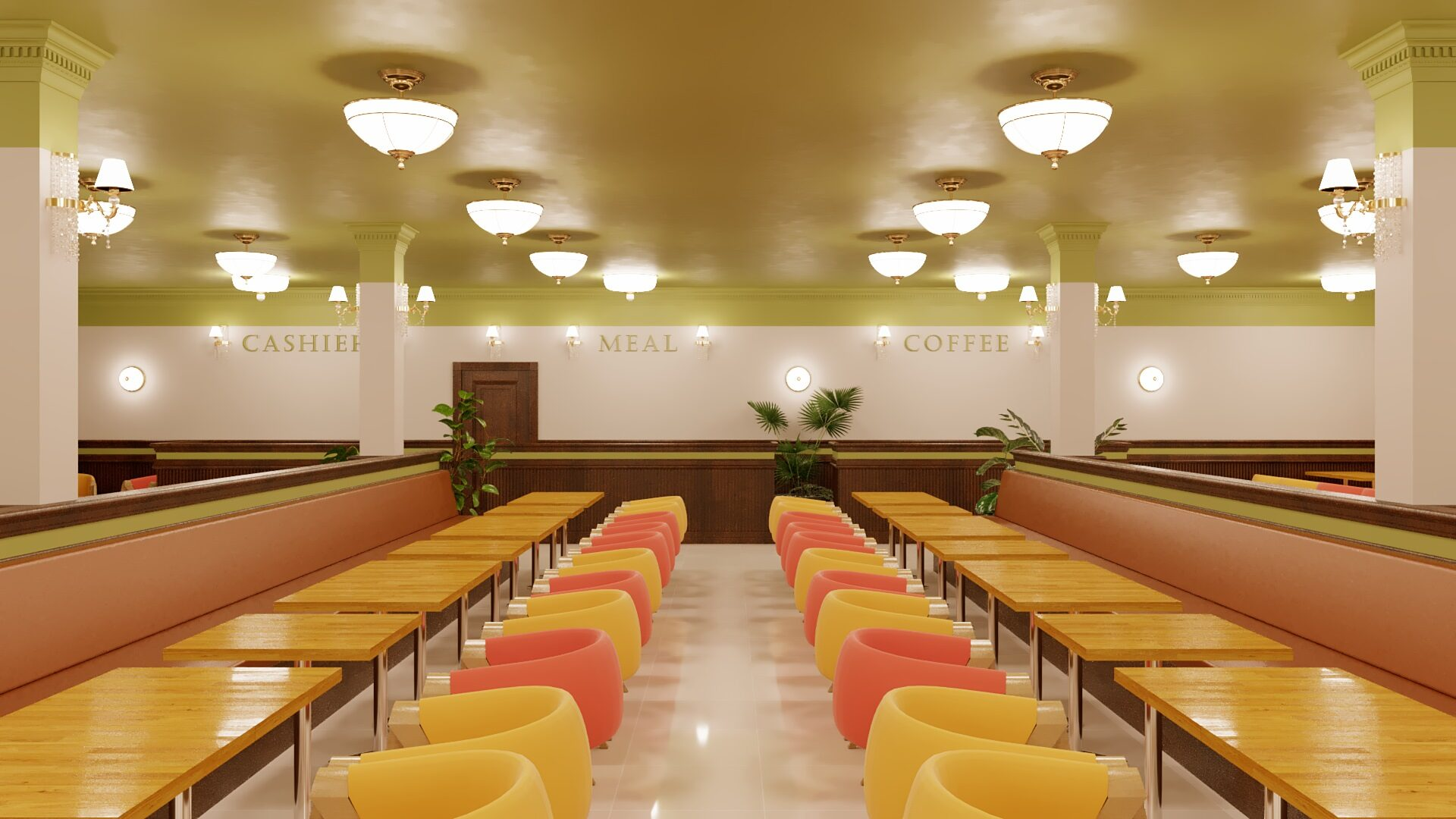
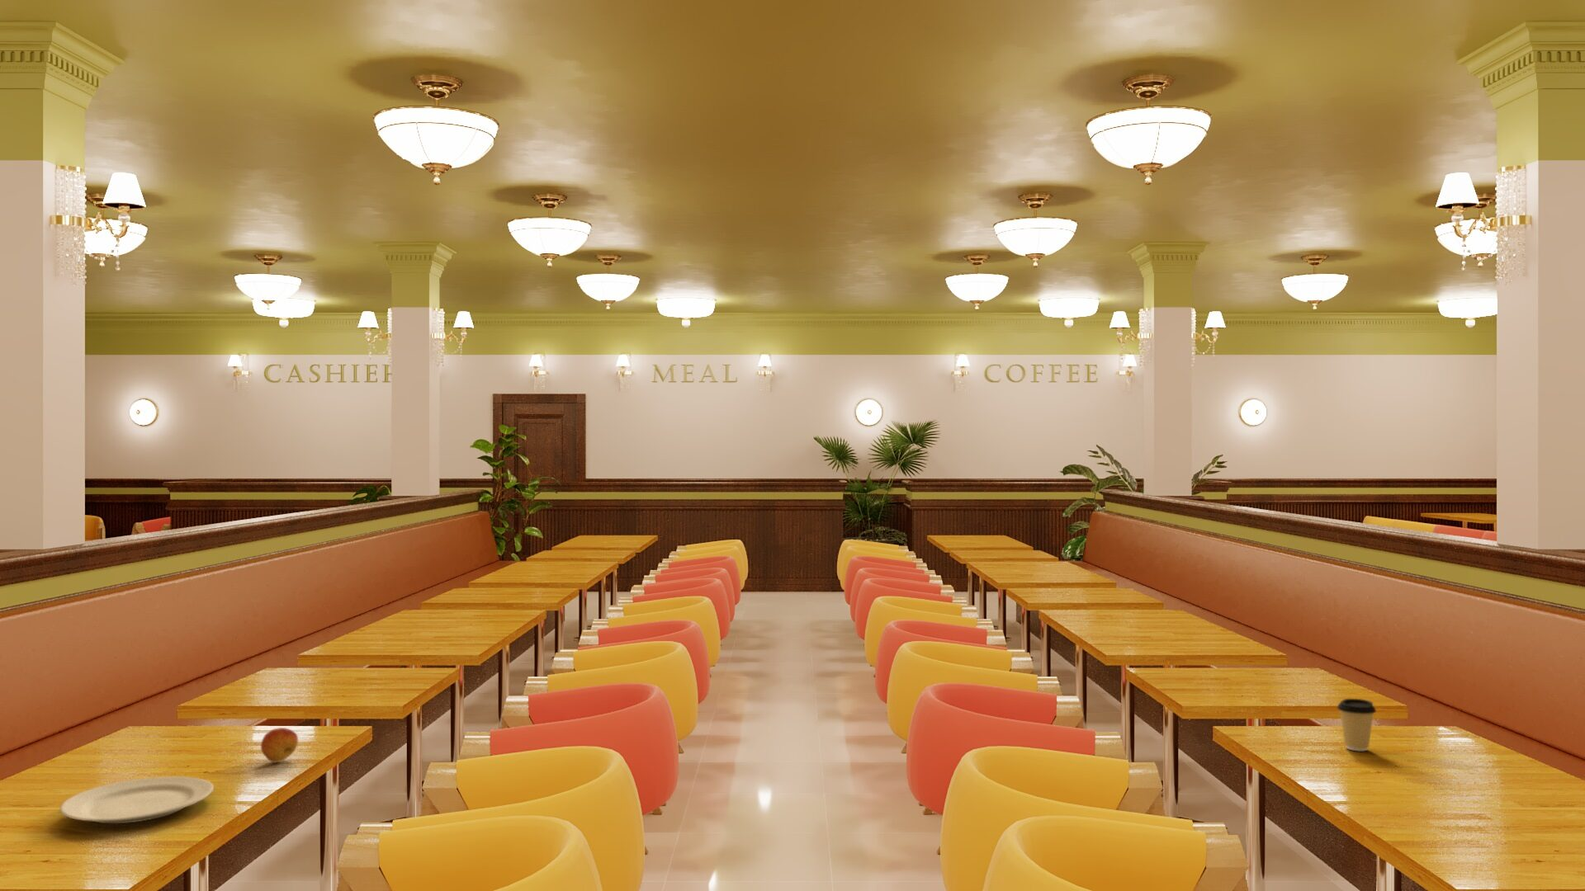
+ fruit (279, 744)
+ coffee cup (1356, 725)
+ chinaware (138, 802)
